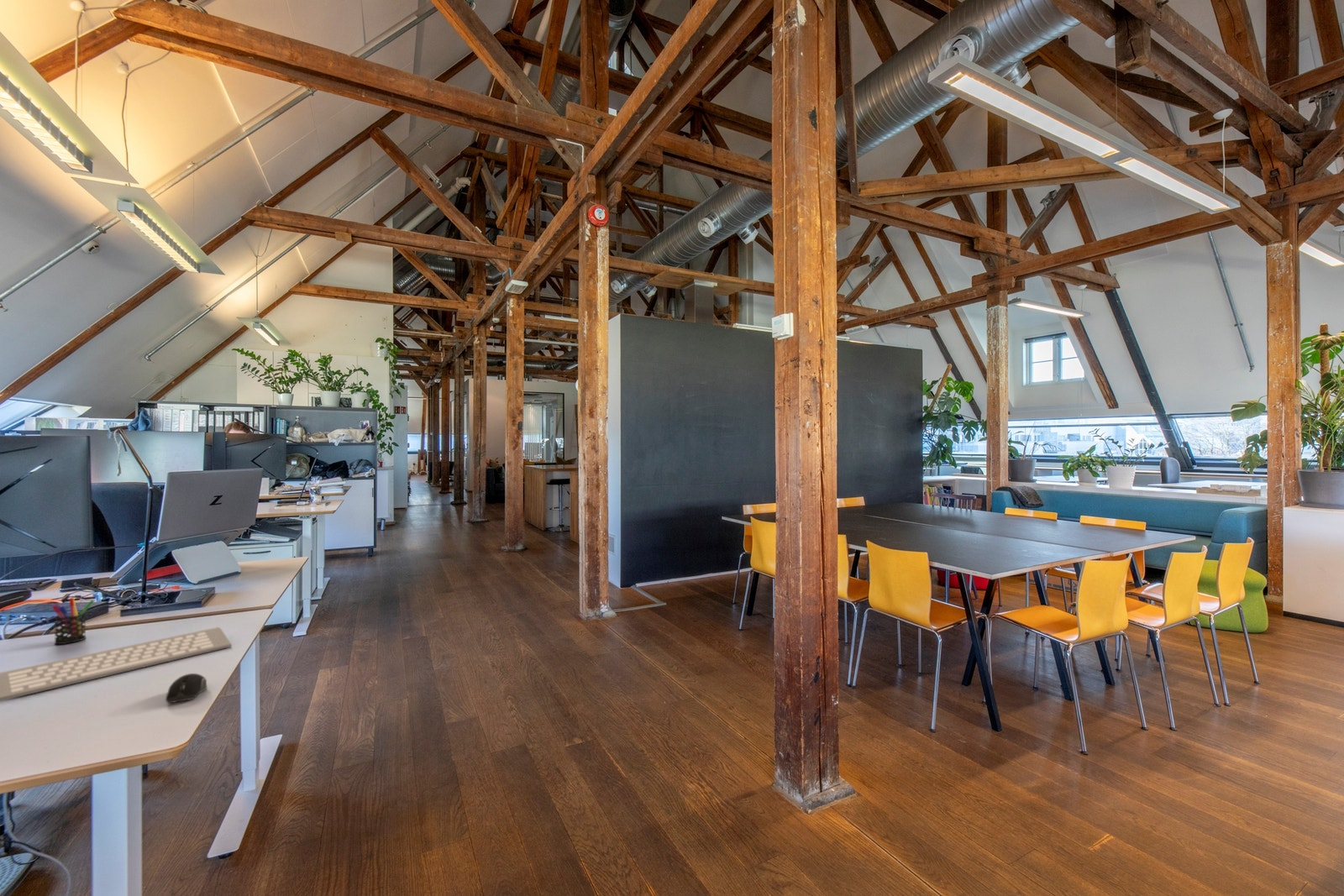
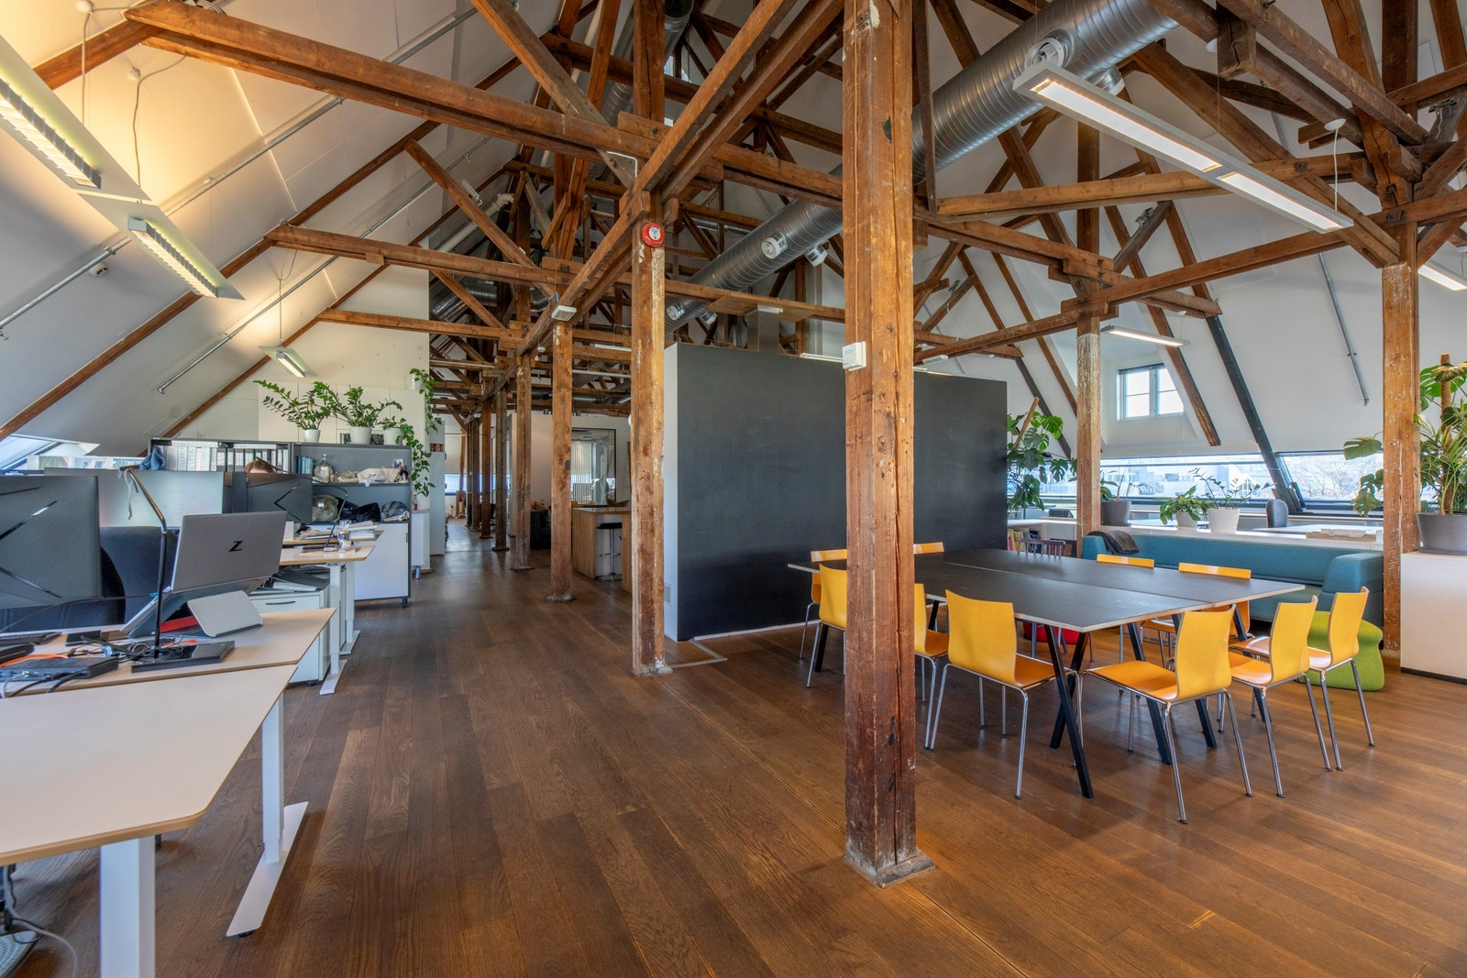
- computer mouse (186, 684)
- pen holder (74, 617)
- computer keyboard (119, 659)
